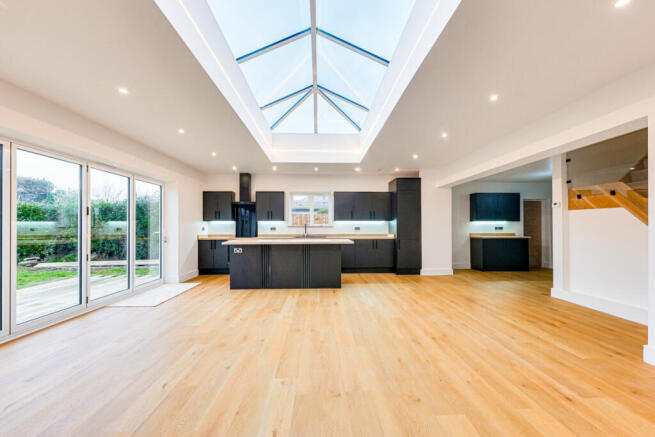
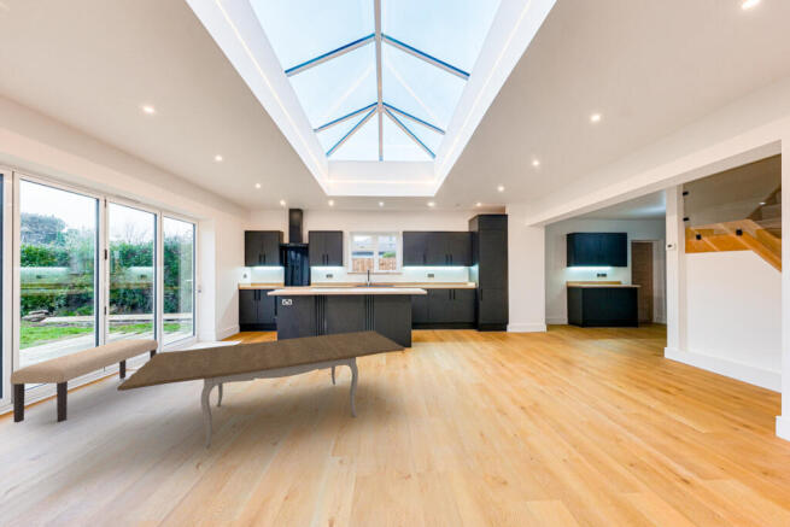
+ bench (94, 370)
+ dining table (283, 376)
